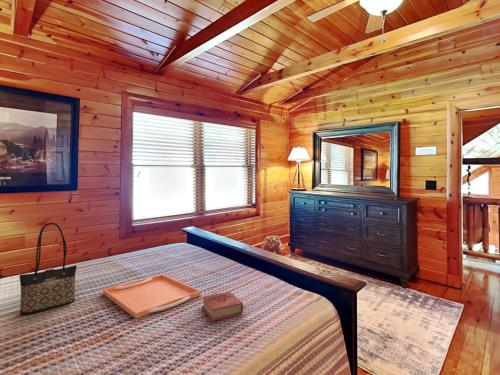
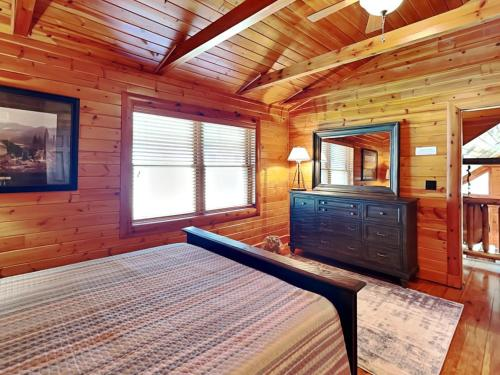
- book (222, 304)
- tote bag (50, 269)
- serving tray (151, 292)
